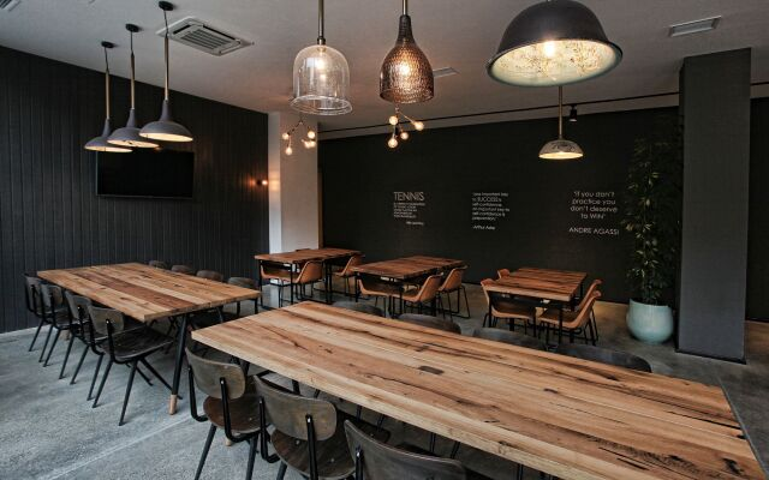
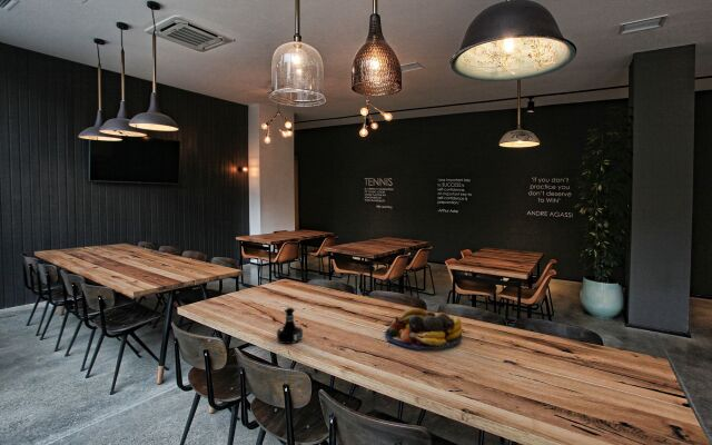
+ fruit bowl (422, 322)
+ tequila bottle (289, 324)
